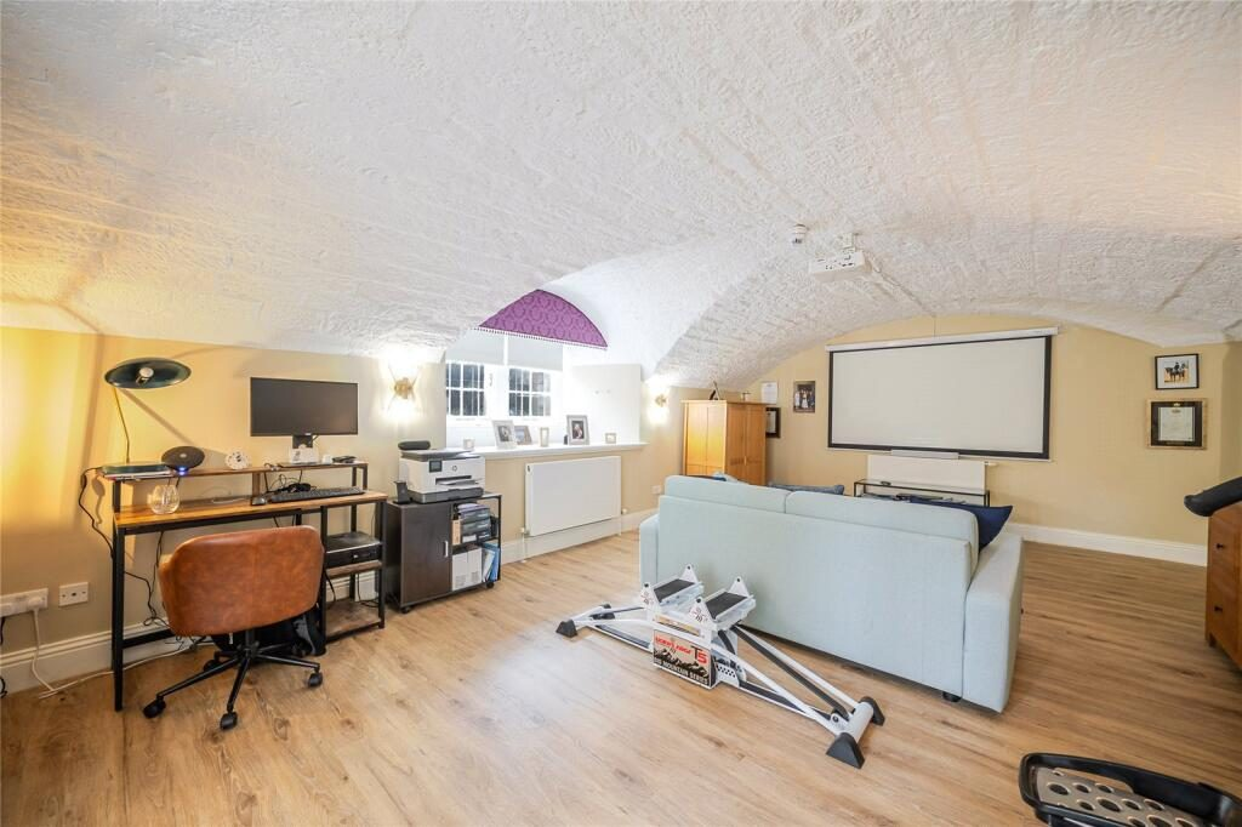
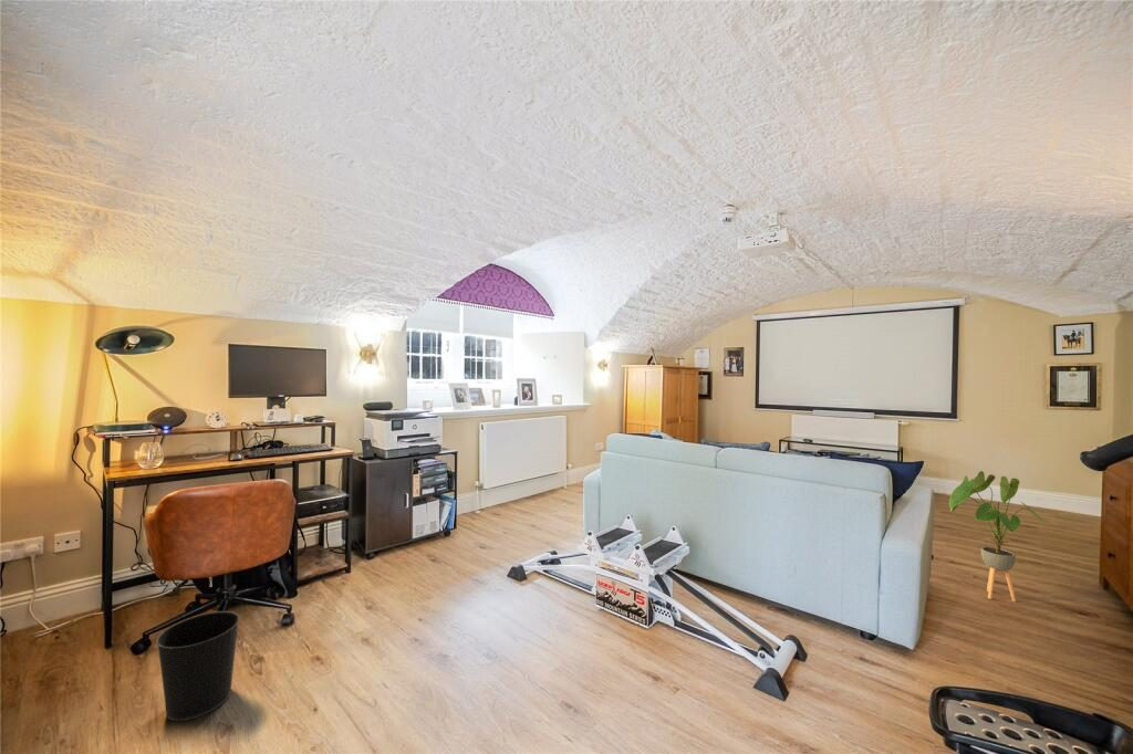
+ house plant (991, 534)
+ wastebasket (199, 664)
